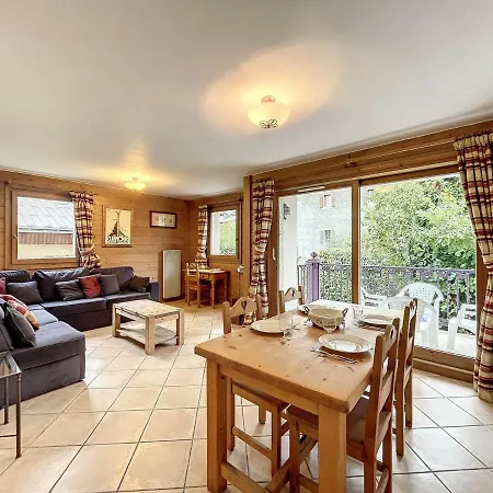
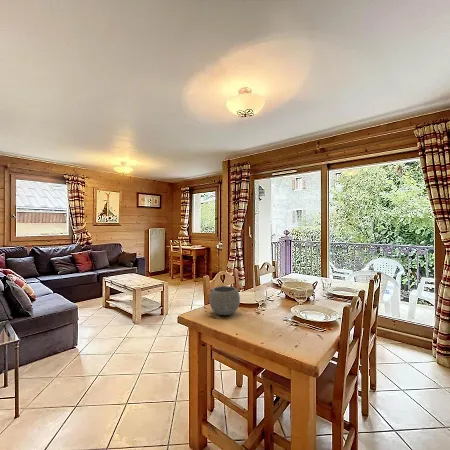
+ bowl (224, 300)
